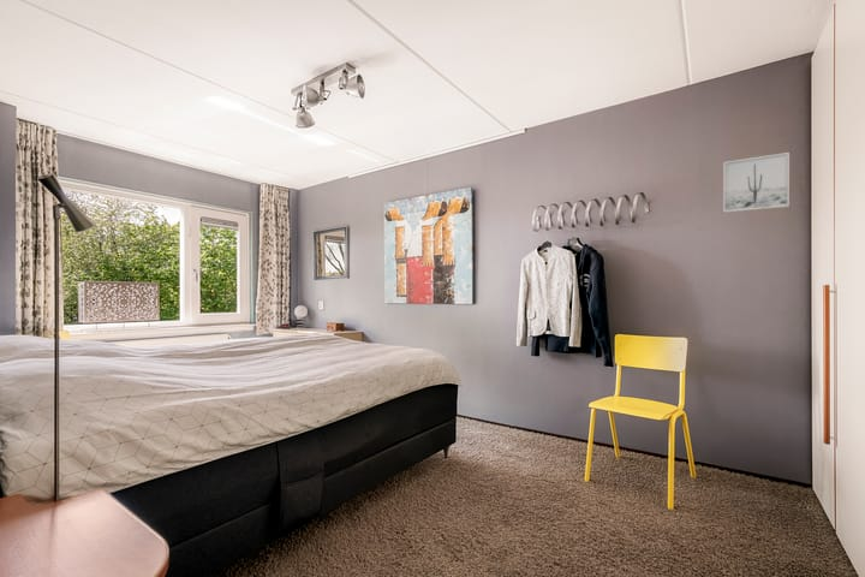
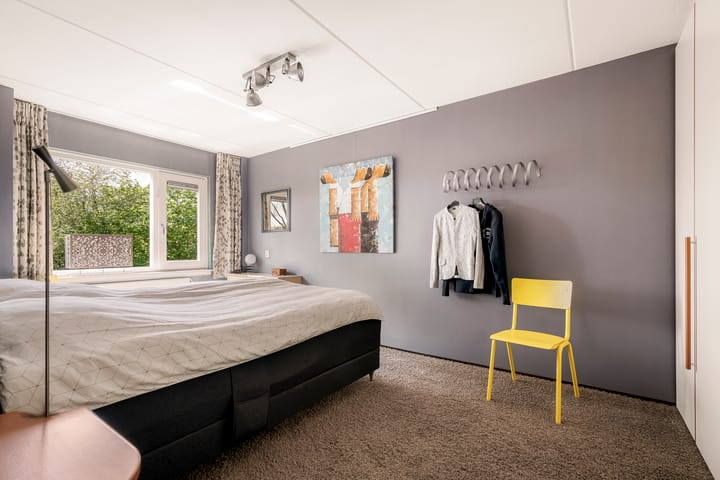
- wall art (754, 183)
